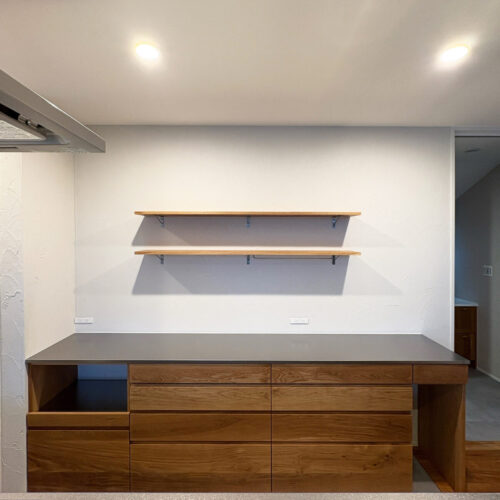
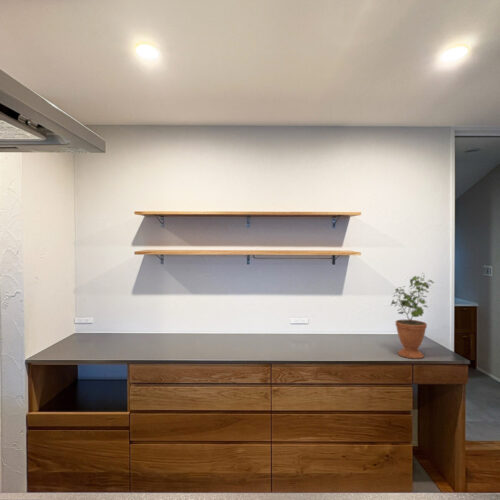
+ potted plant (412, 313)
